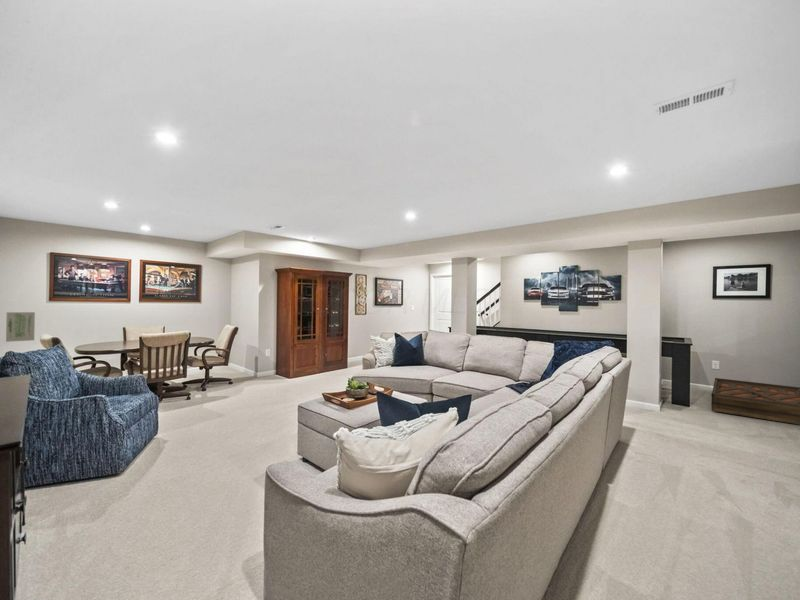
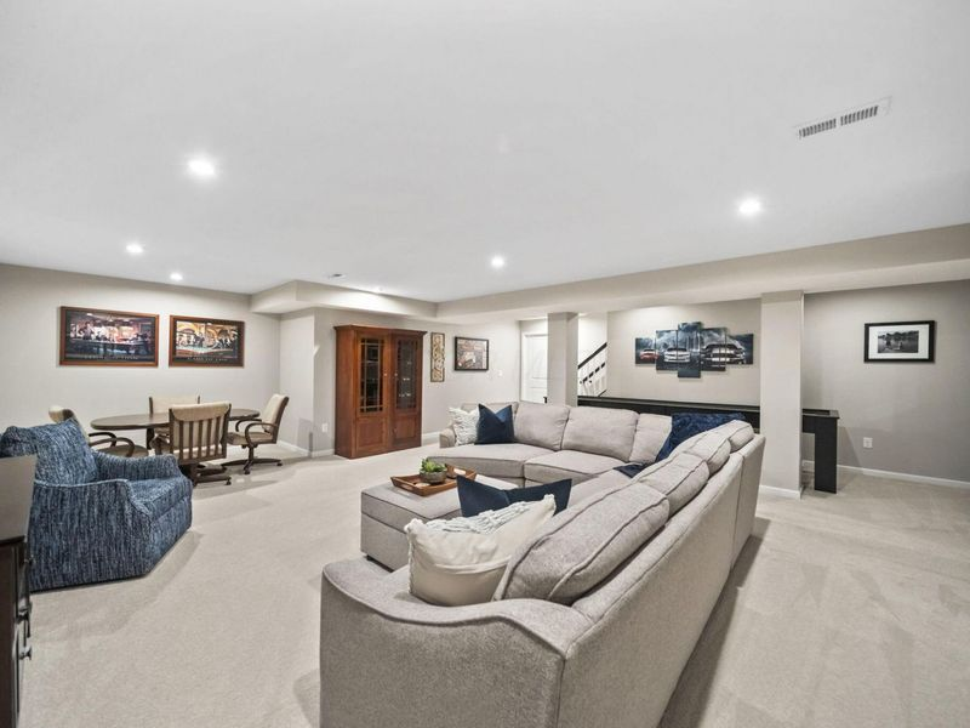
- storage cabinet (757, 398)
- wall art (20, 326)
